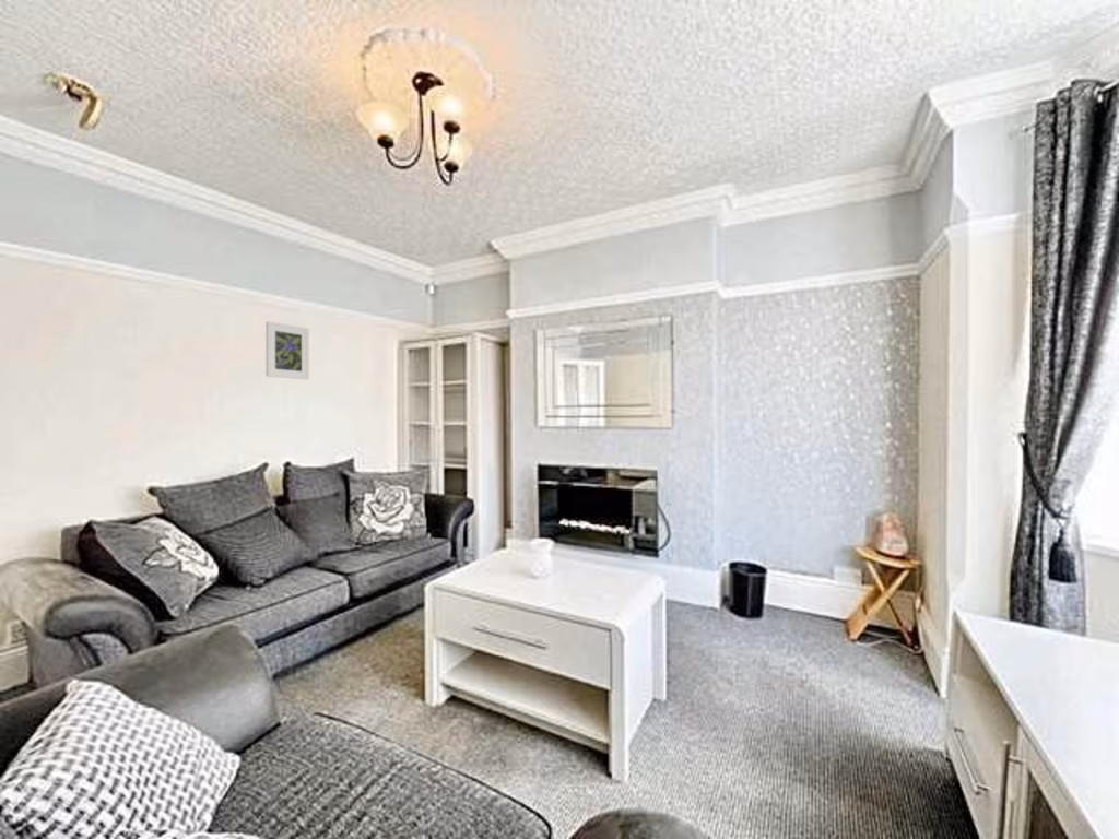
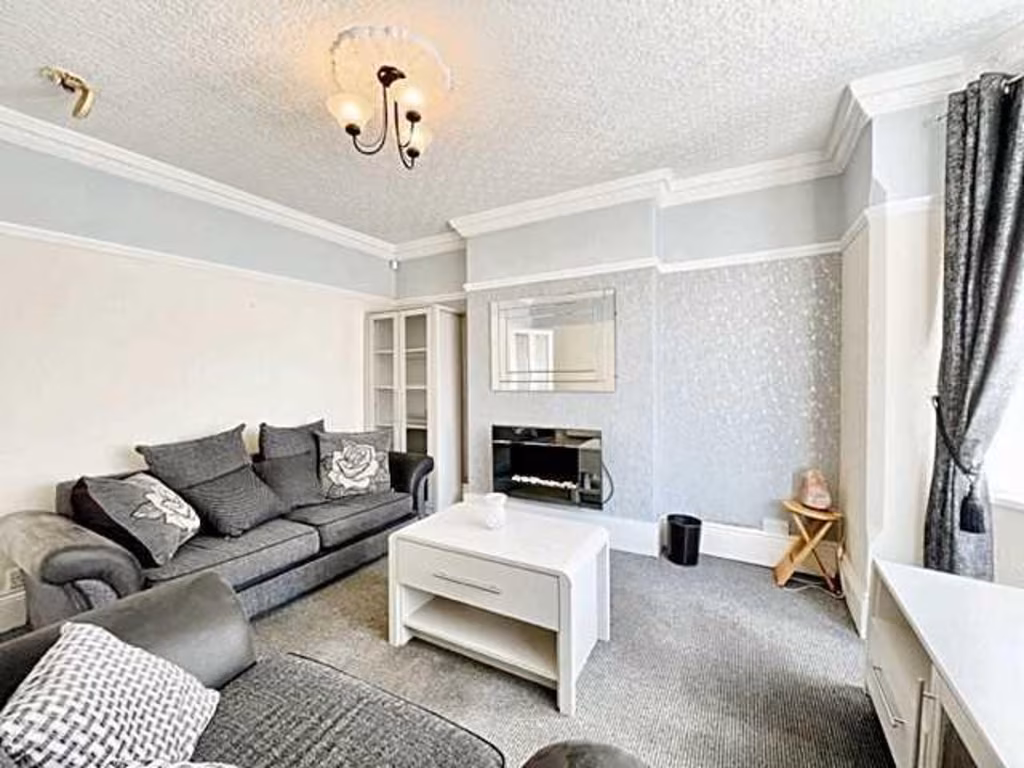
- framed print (287, 351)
